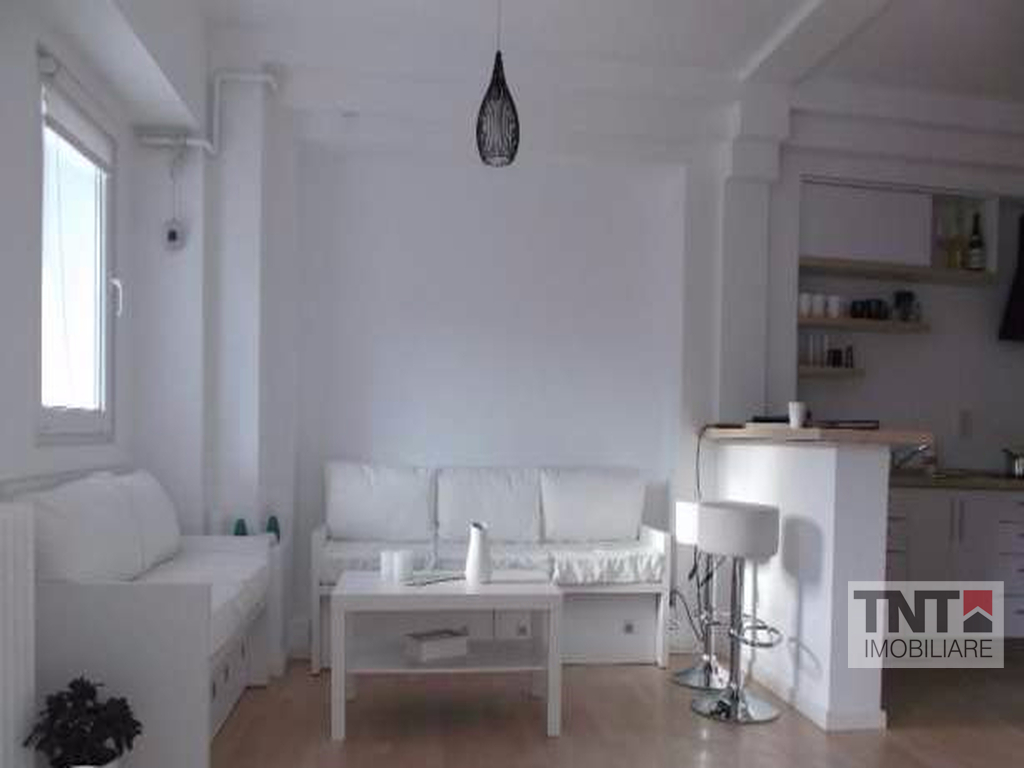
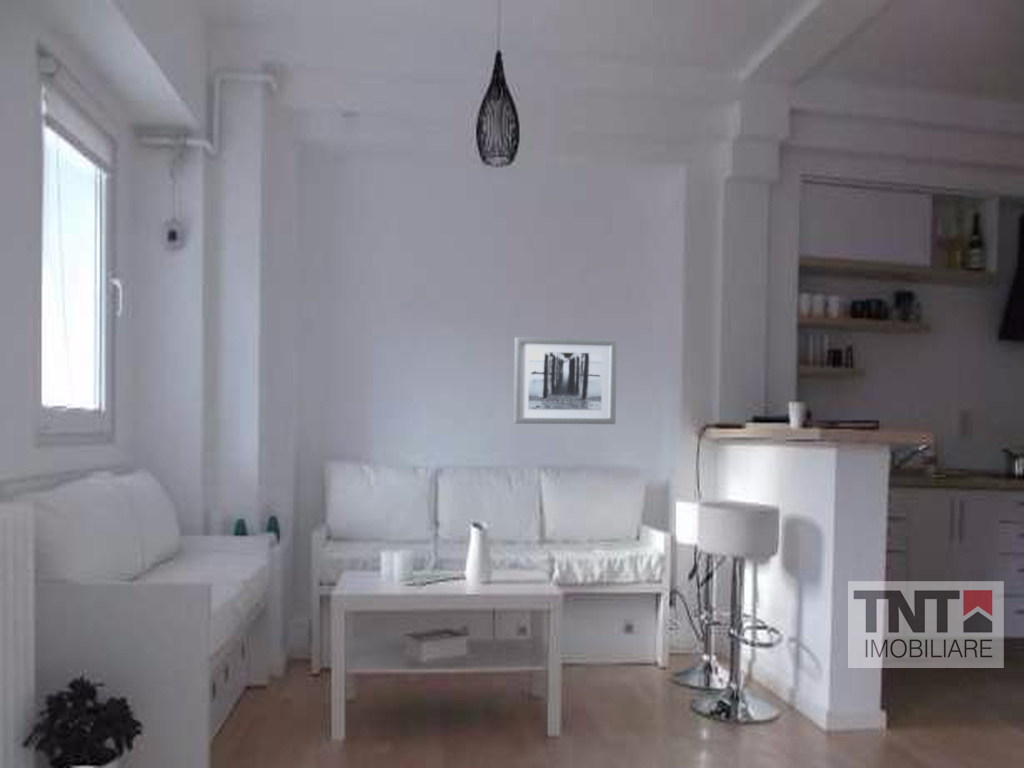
+ wall art (565, 381)
